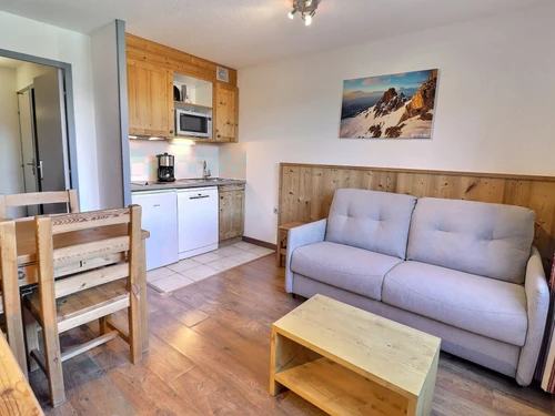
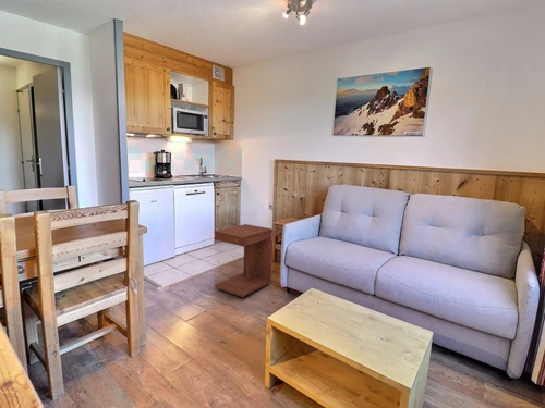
+ side table (244, 259)
